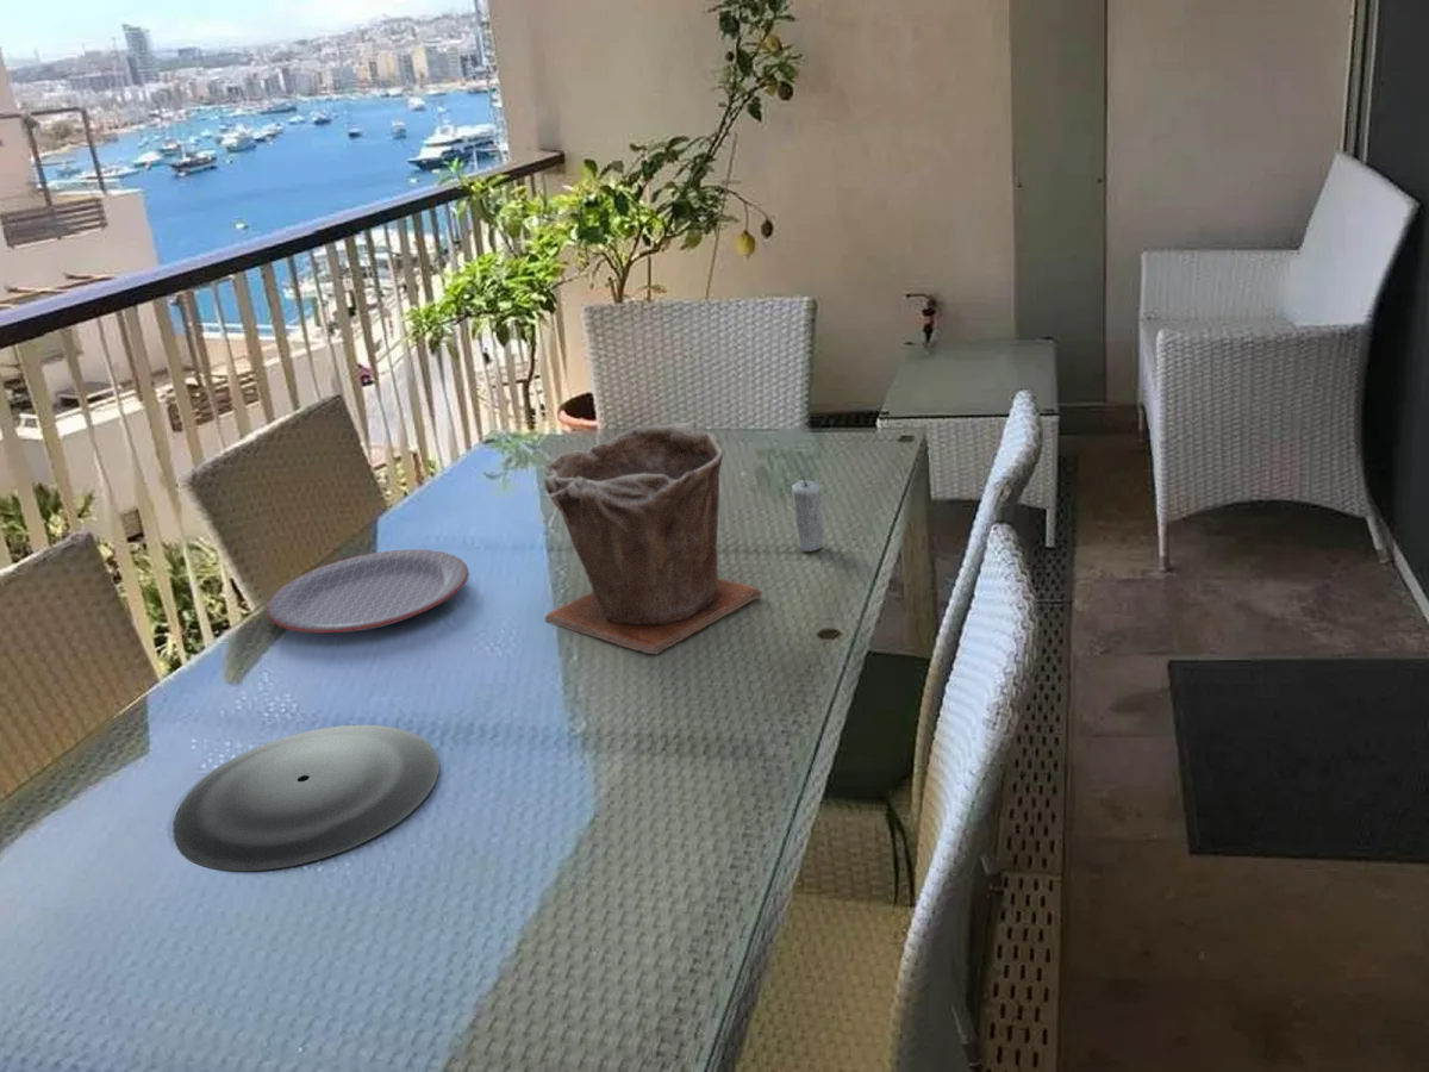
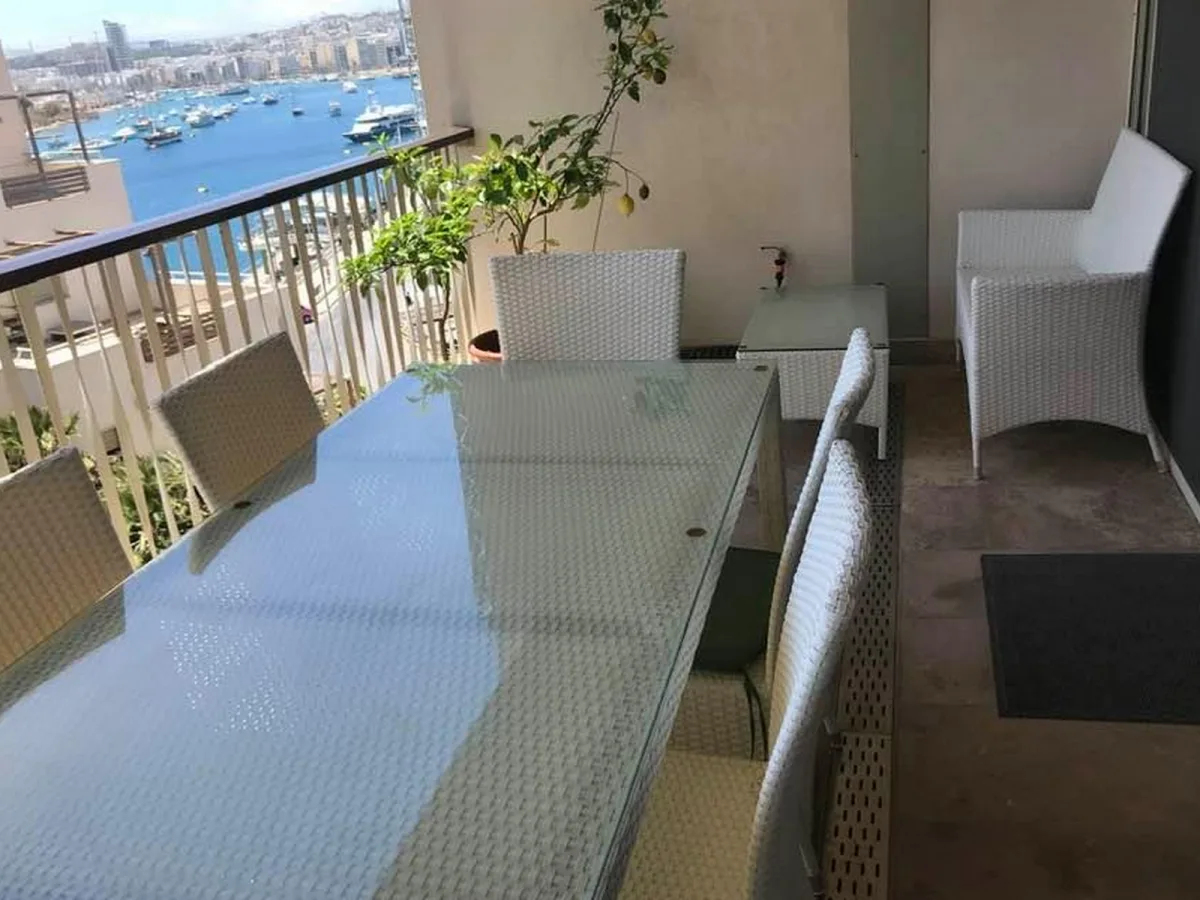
- plate (370, 594)
- plant pot (642, 529)
- plate (305, 784)
- candle (807, 509)
